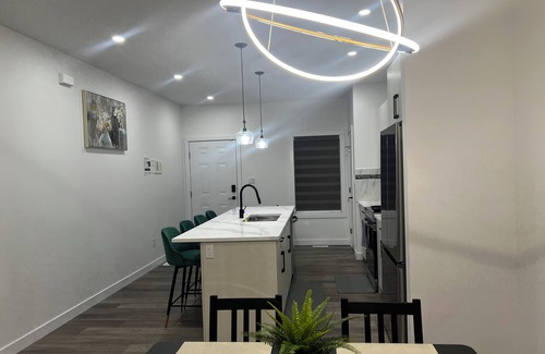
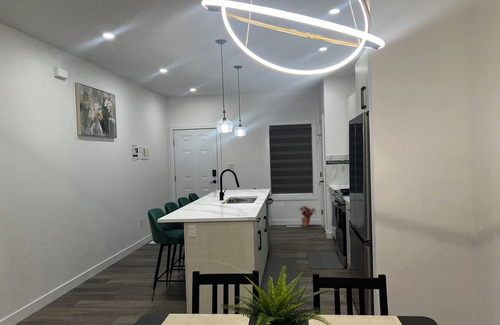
+ potted plant (307, 216)
